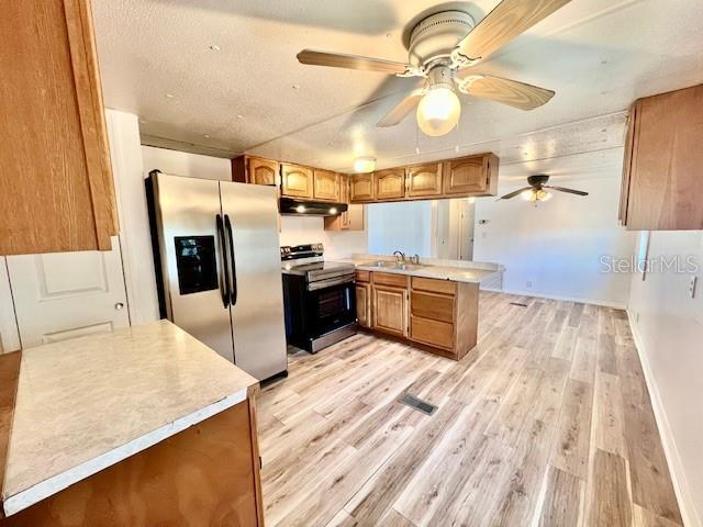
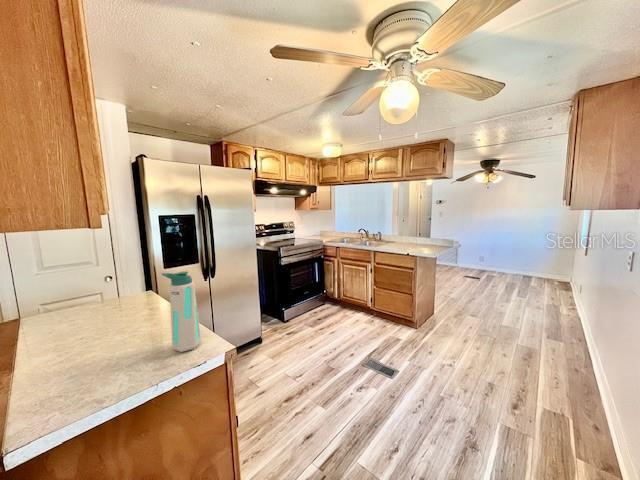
+ water bottle (182, 310)
